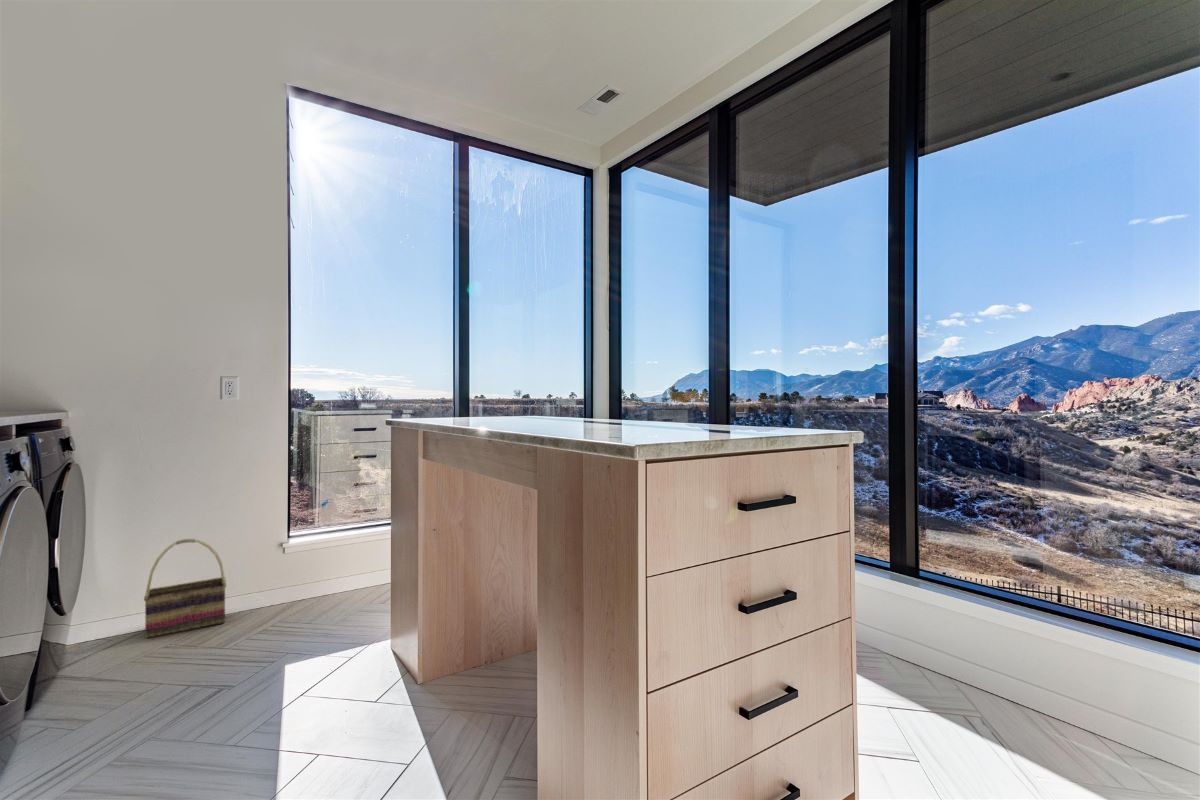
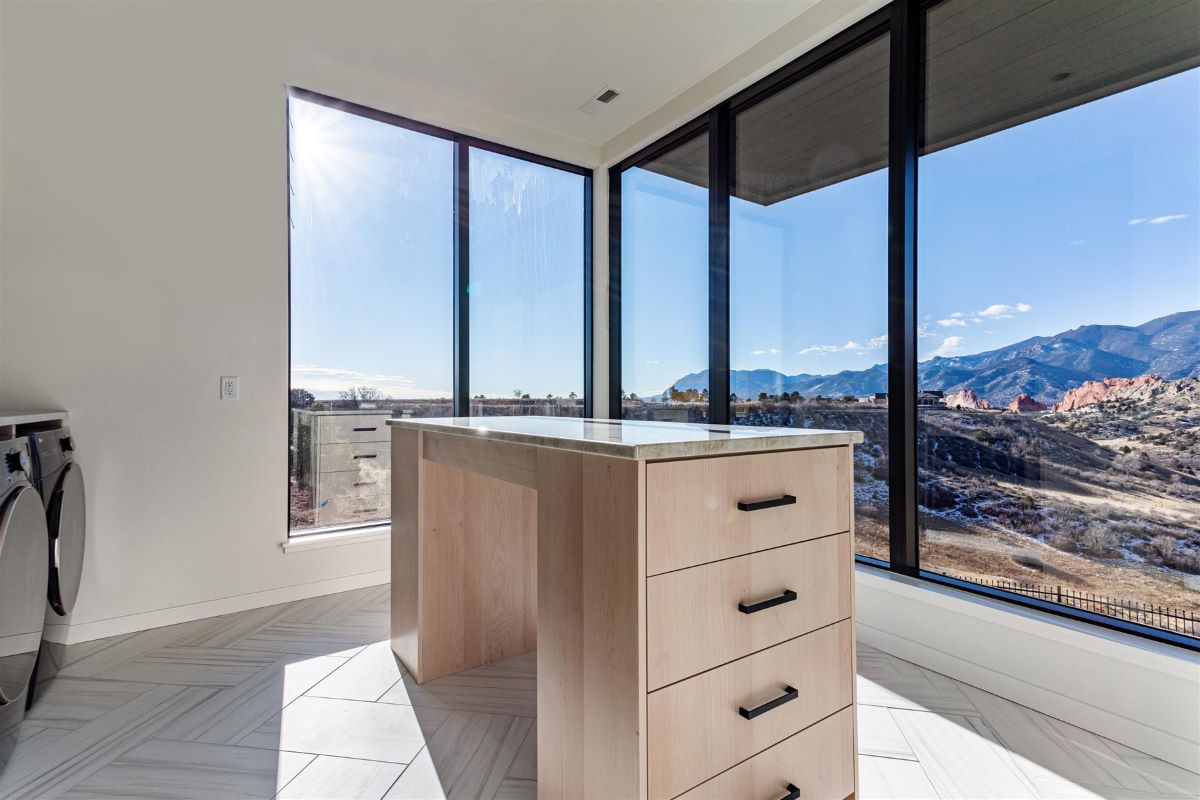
- basket (186, 583)
